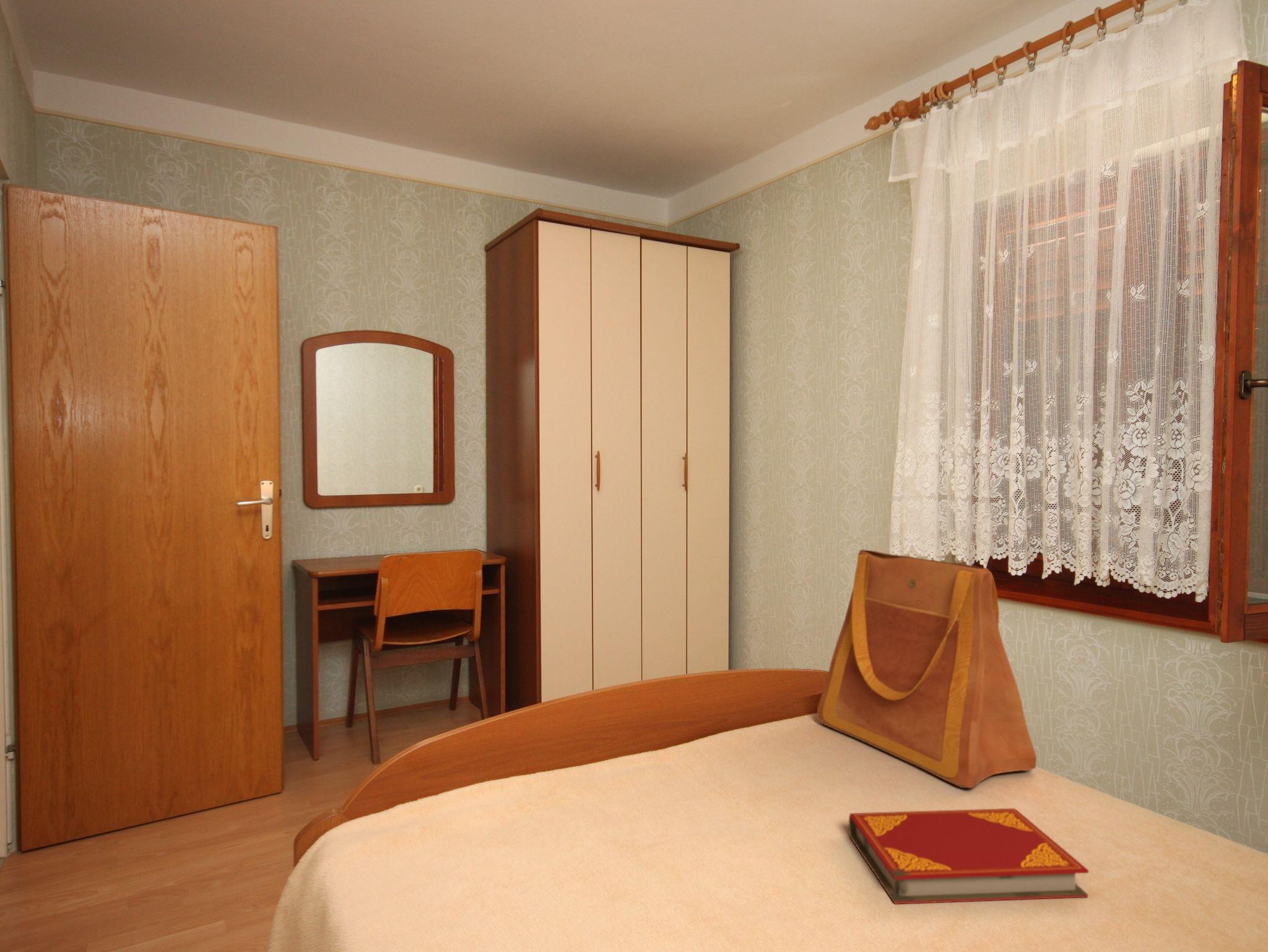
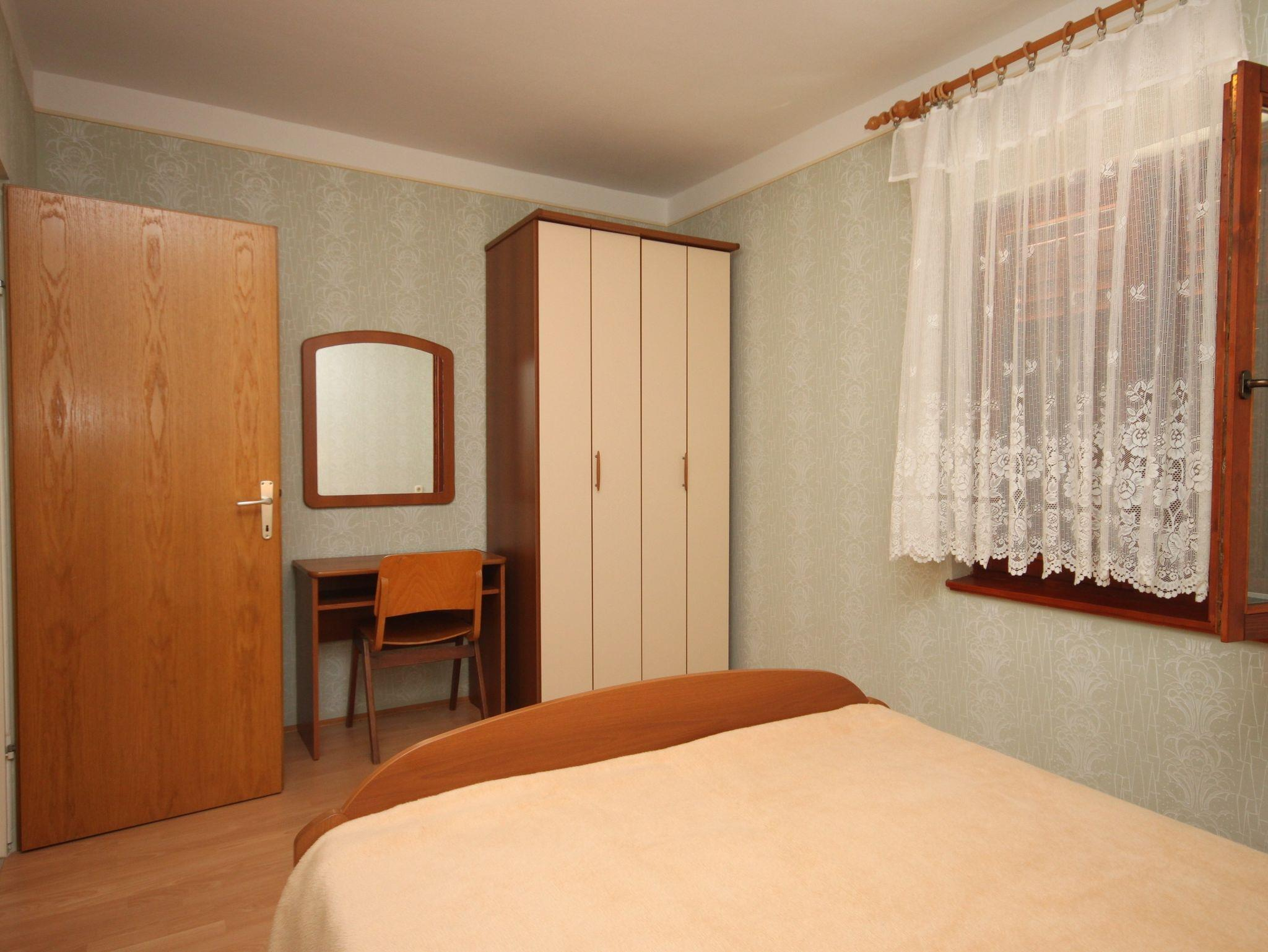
- hardback book (959, 851)
- tote bag (918, 652)
